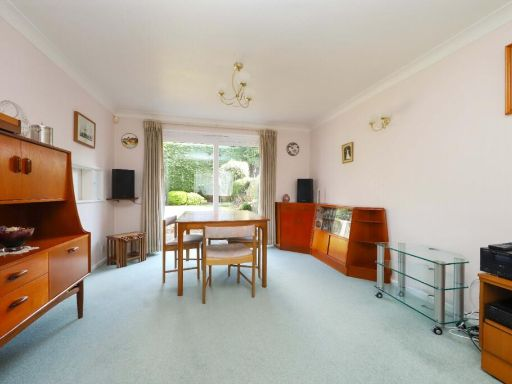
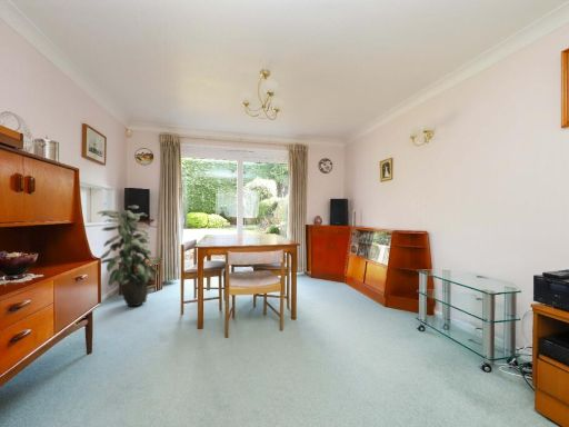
+ indoor plant (129, 255)
